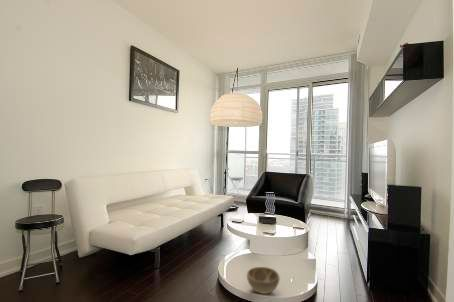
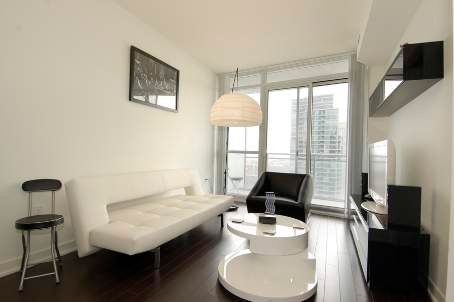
- decorative bowl (262, 281)
